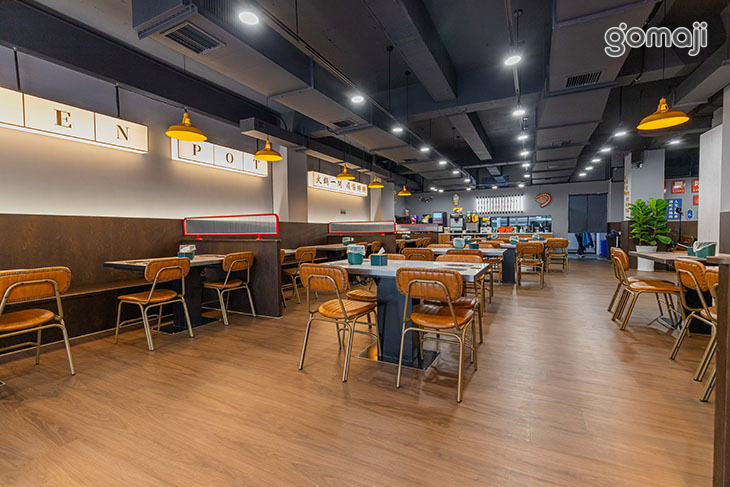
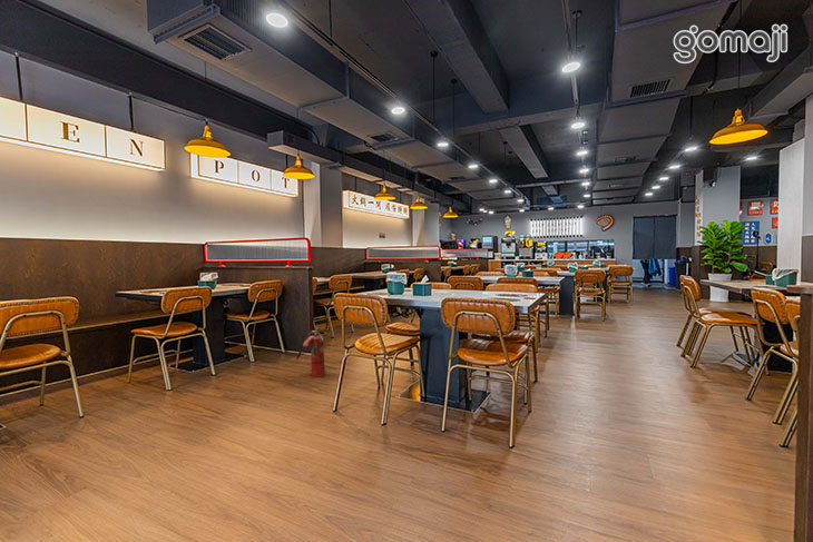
+ fire extinguisher (311, 352)
